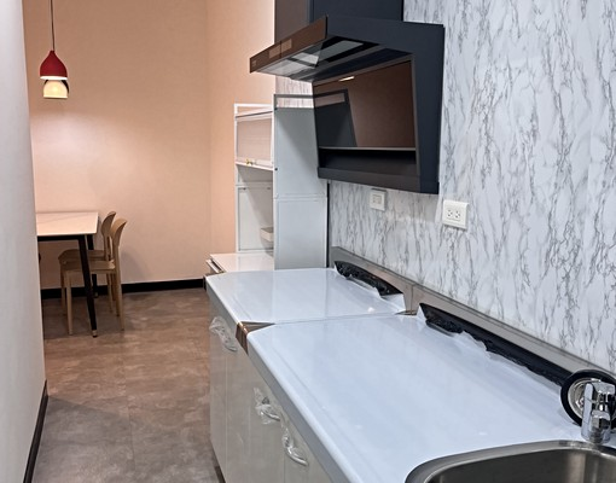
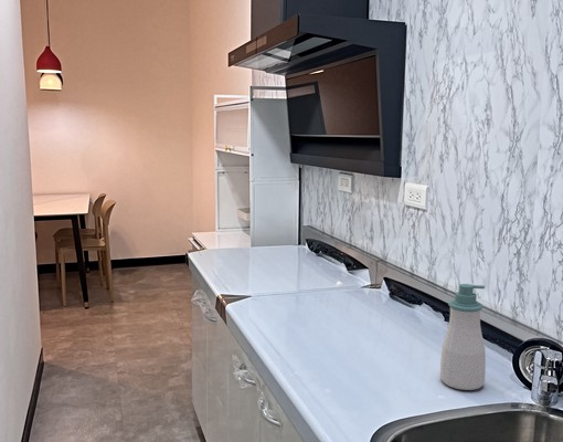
+ soap bottle (464, 334)
